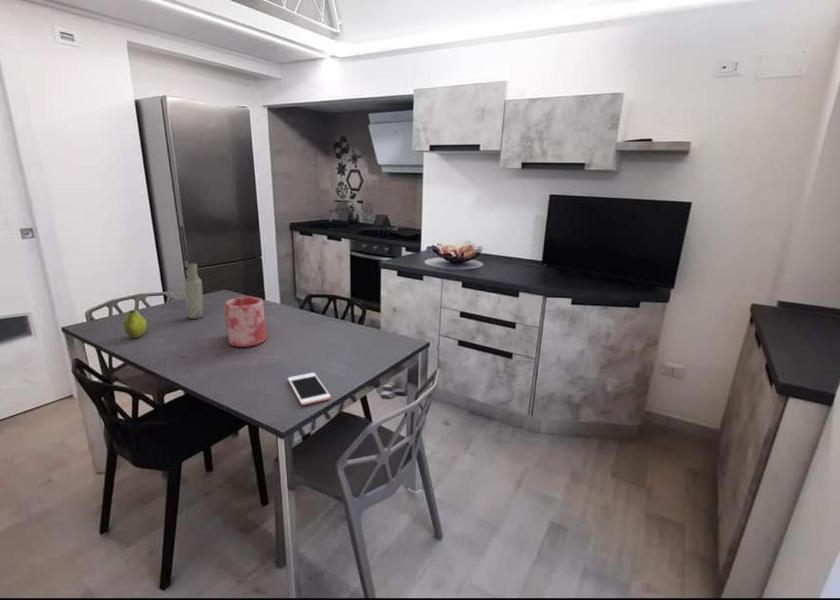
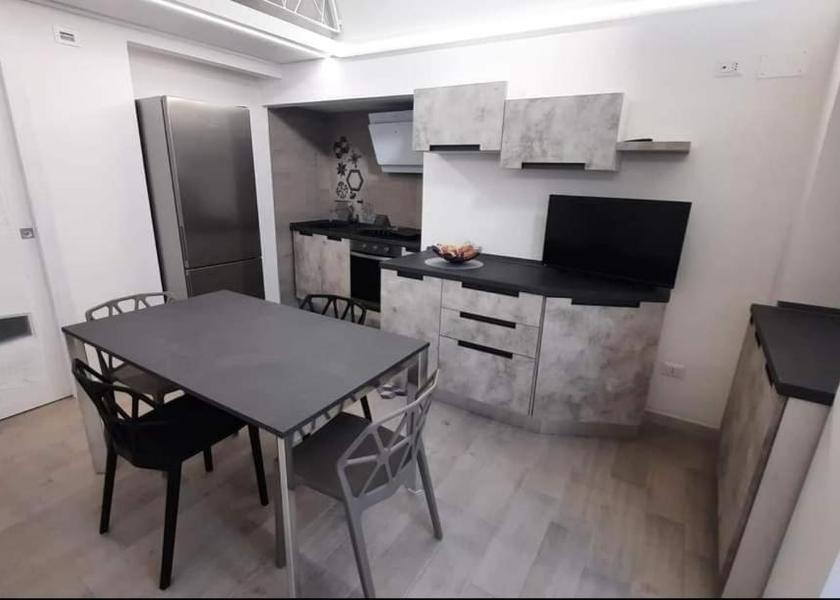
- fruit (134, 322)
- cell phone (308, 387)
- bottle (193, 290)
- vase (241, 319)
